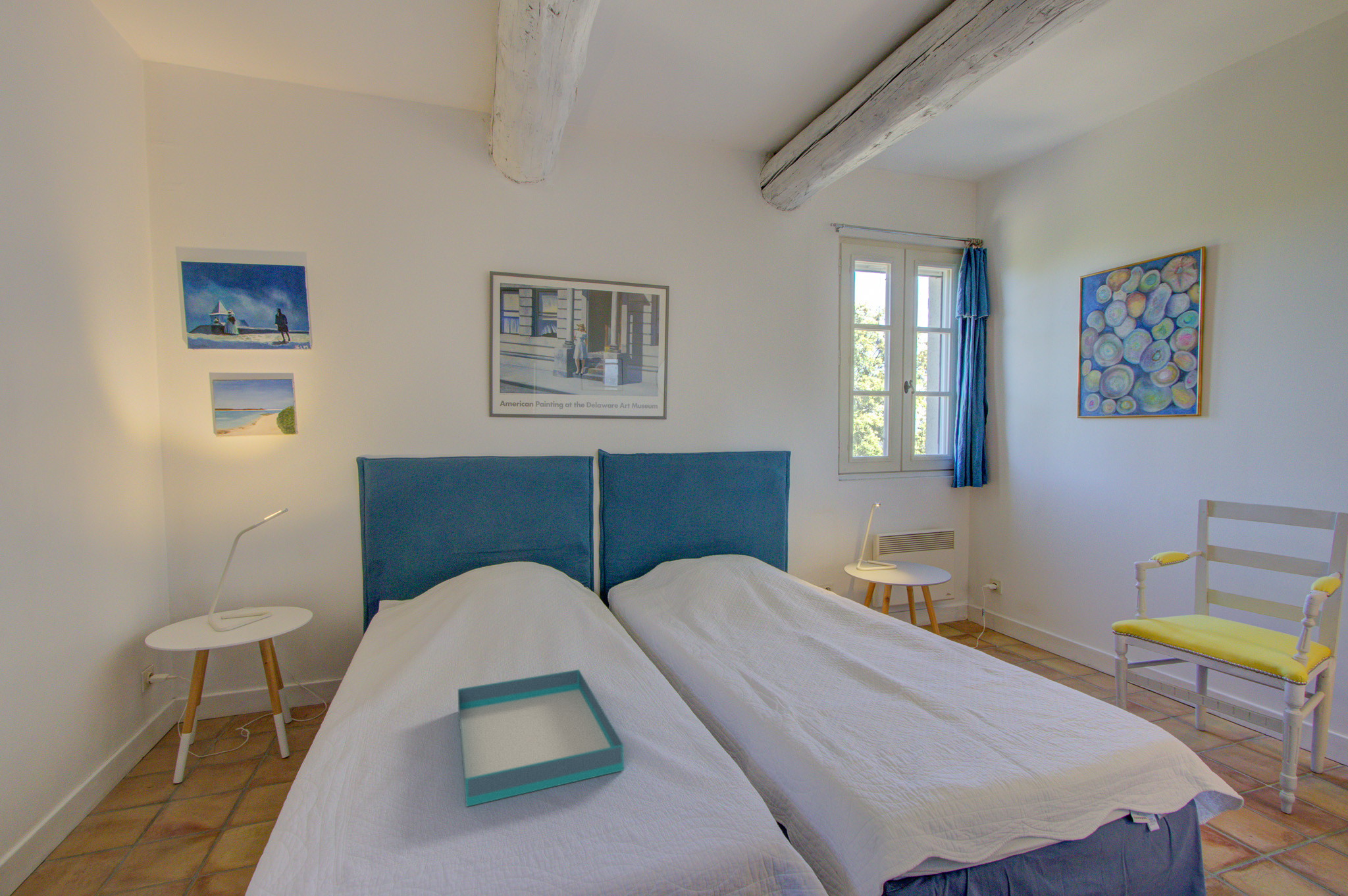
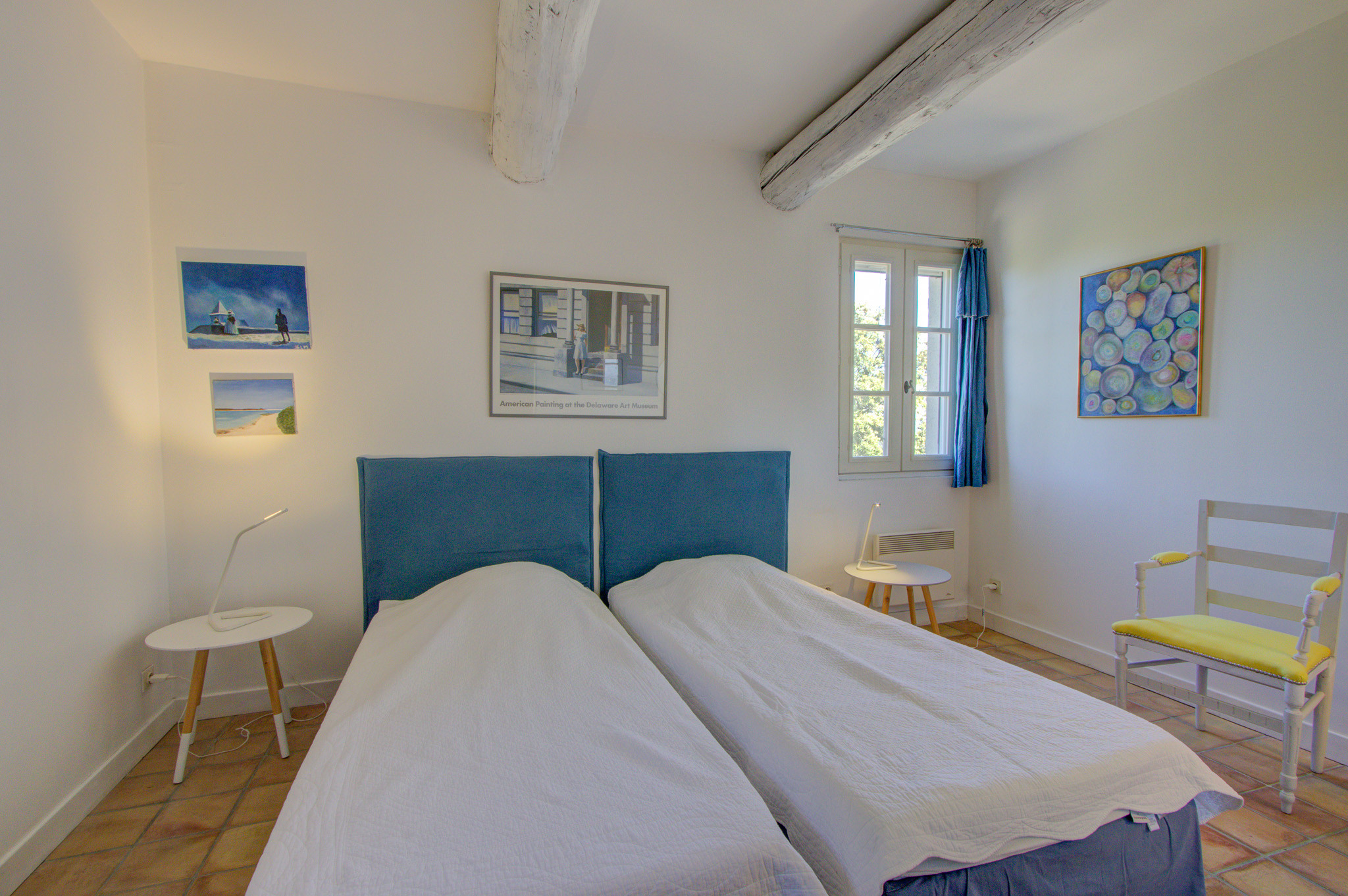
- tray (532, 726)
